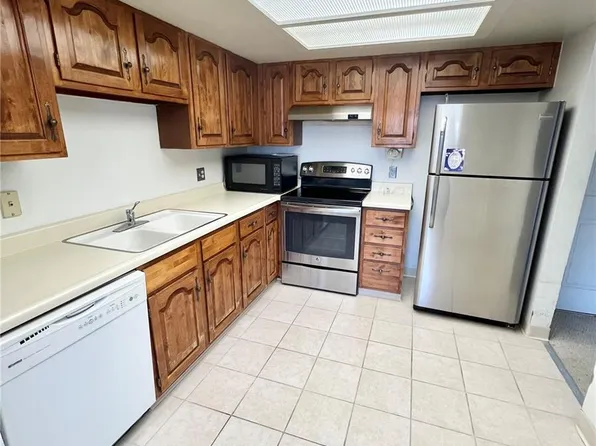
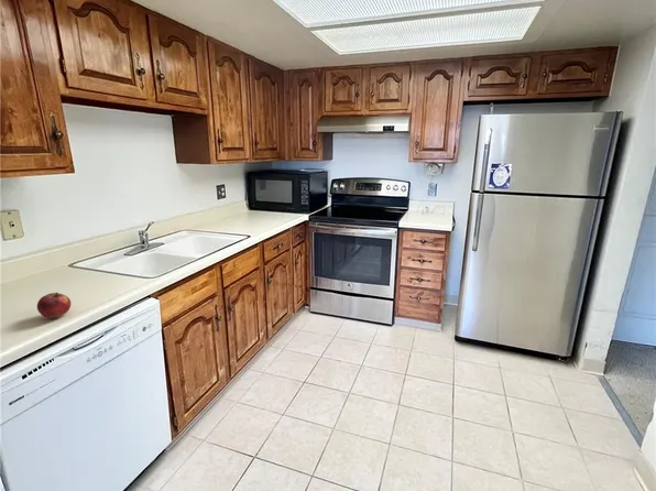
+ fruit (54, 304)
